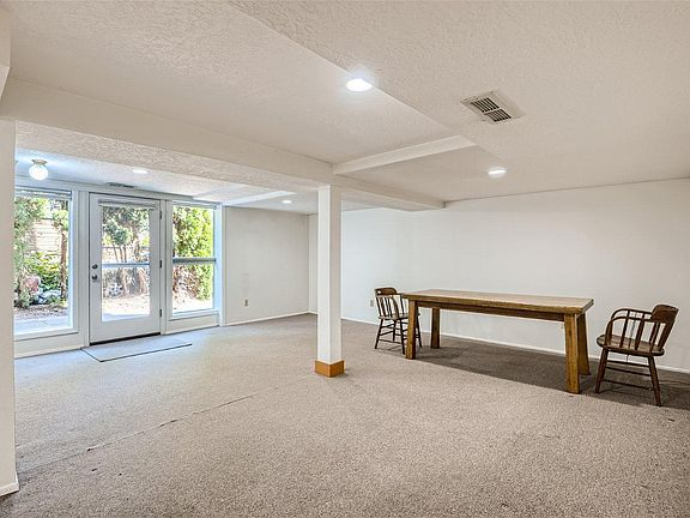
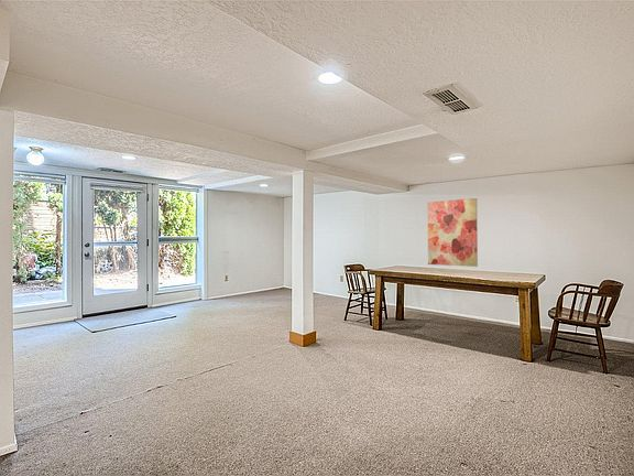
+ wall art (451, 232)
